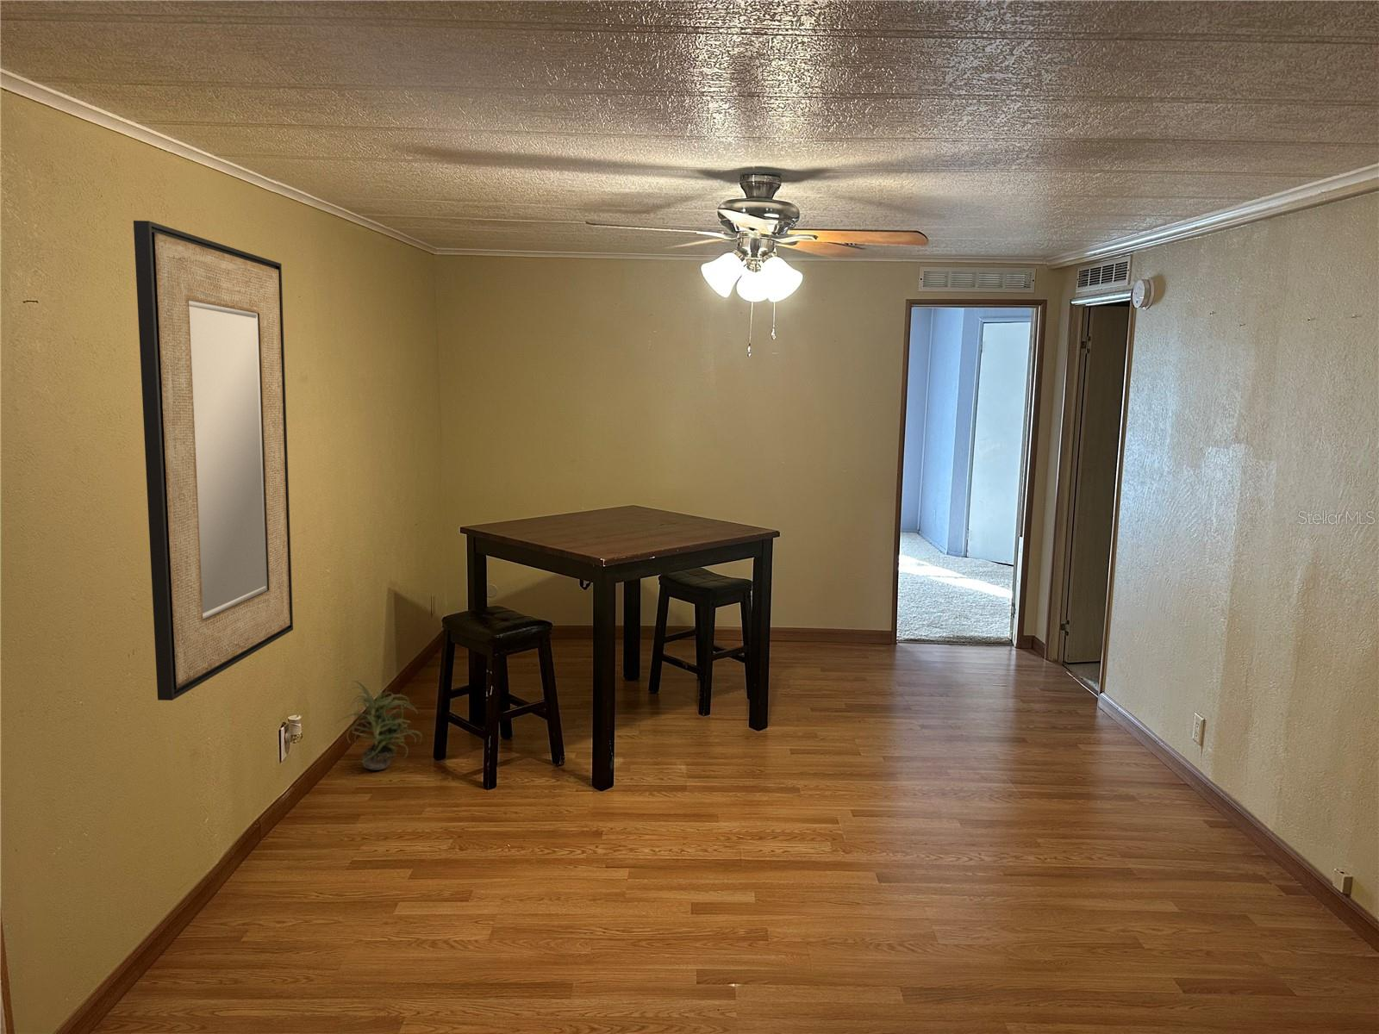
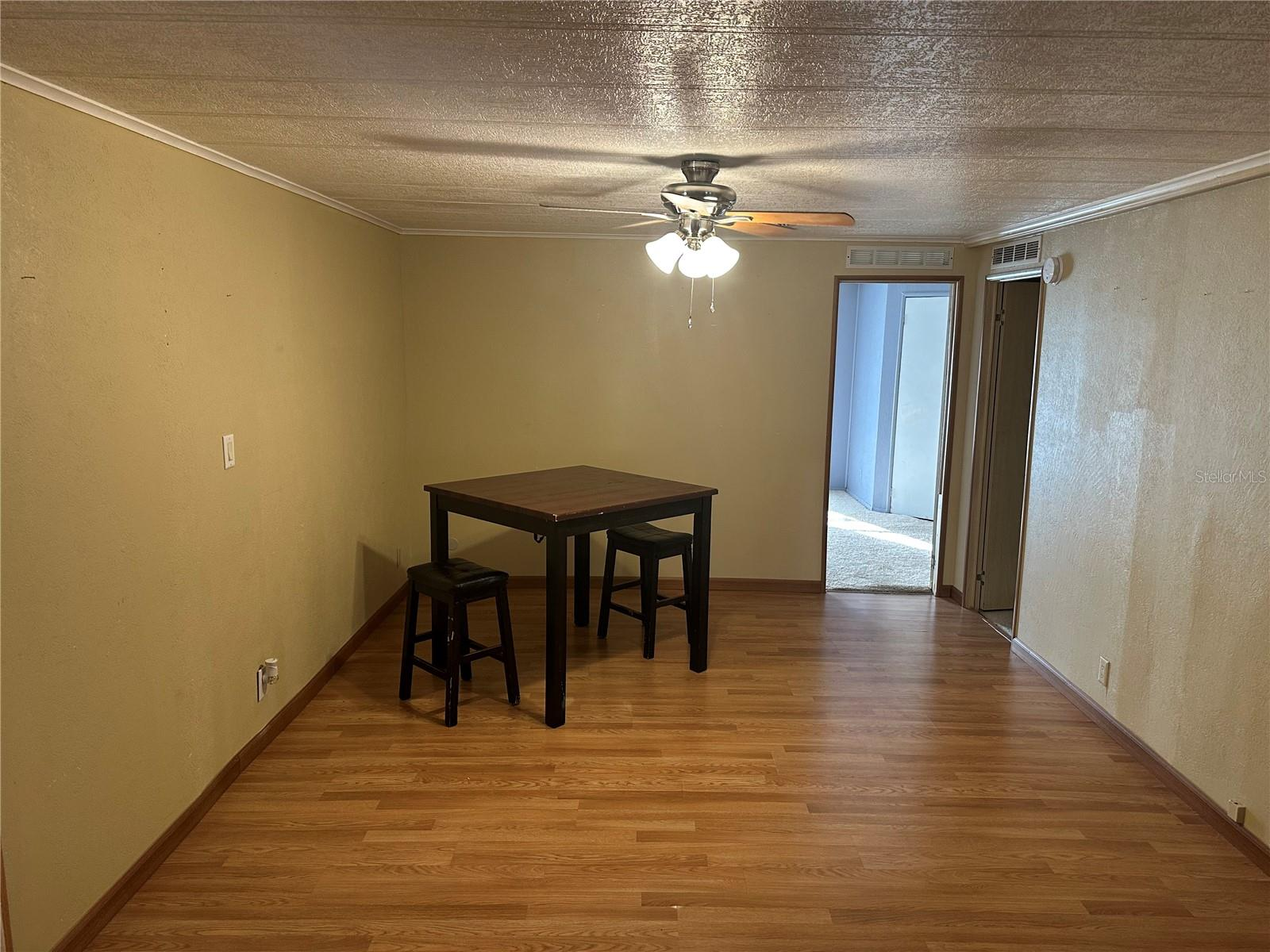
- home mirror (226, 457)
- potted plant (378, 722)
